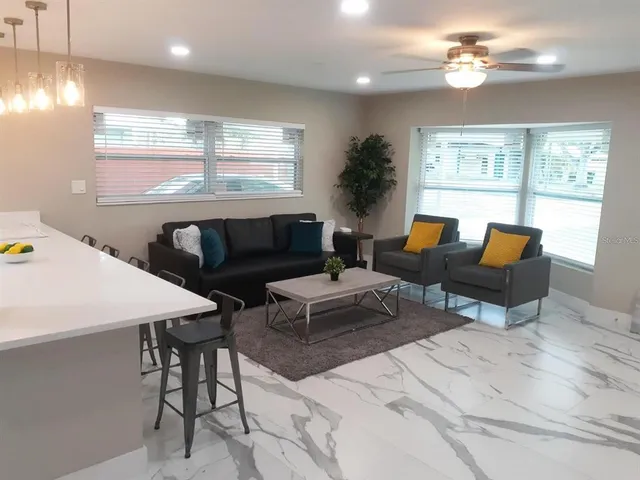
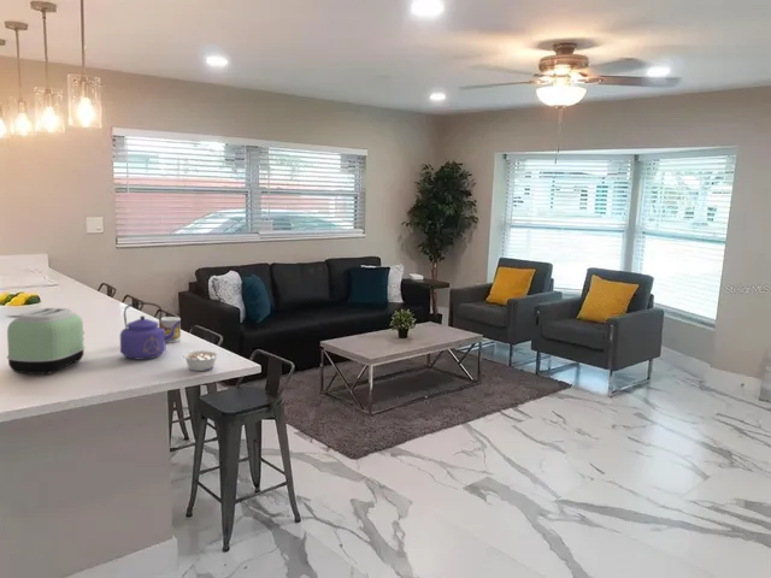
+ mug (169, 328)
+ toaster (48, 338)
+ kettle (151, 329)
+ legume (201, 360)
